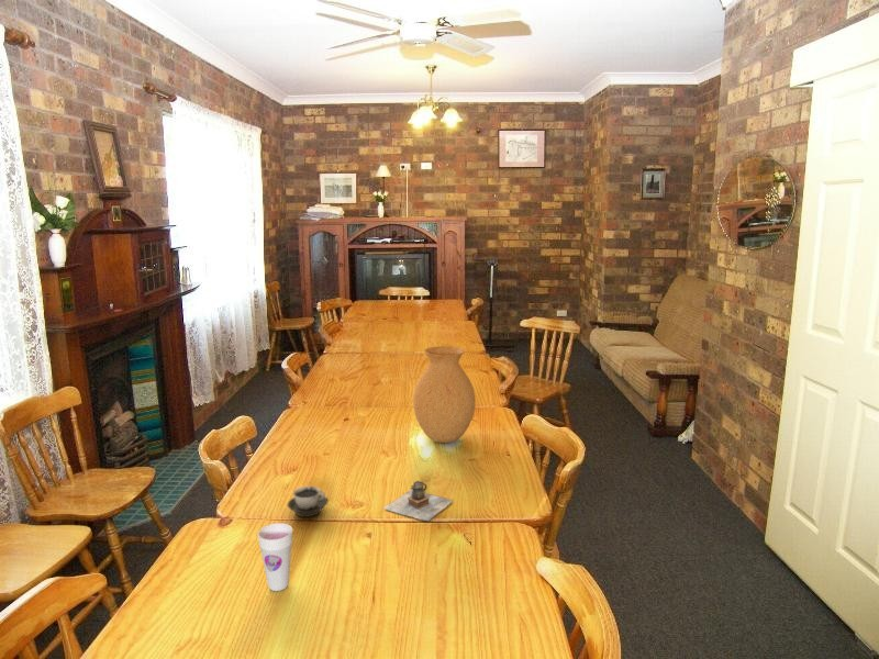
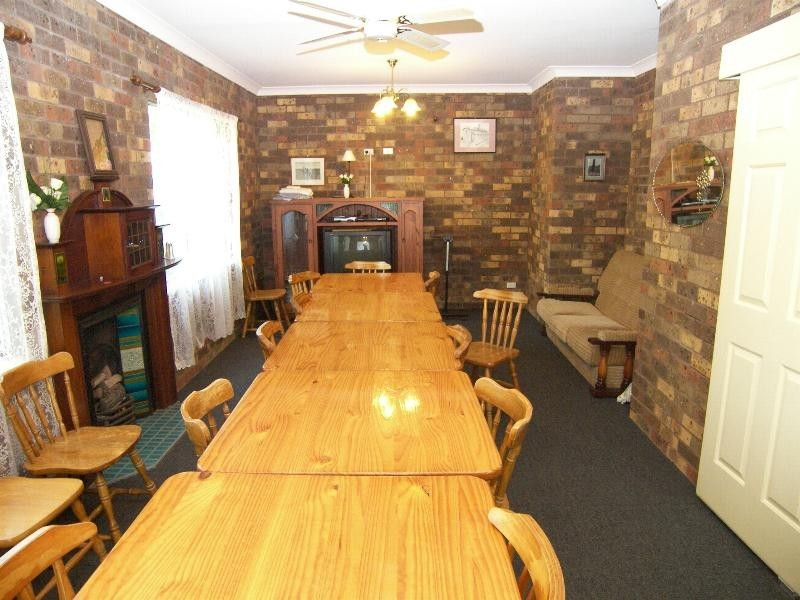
- cup (308, 501)
- teapot (418, 492)
- cup (277, 558)
- vase (444, 395)
